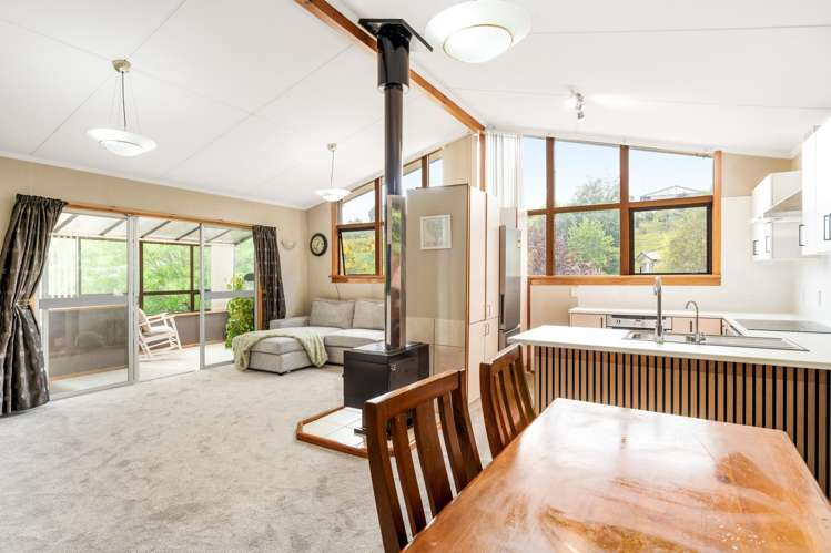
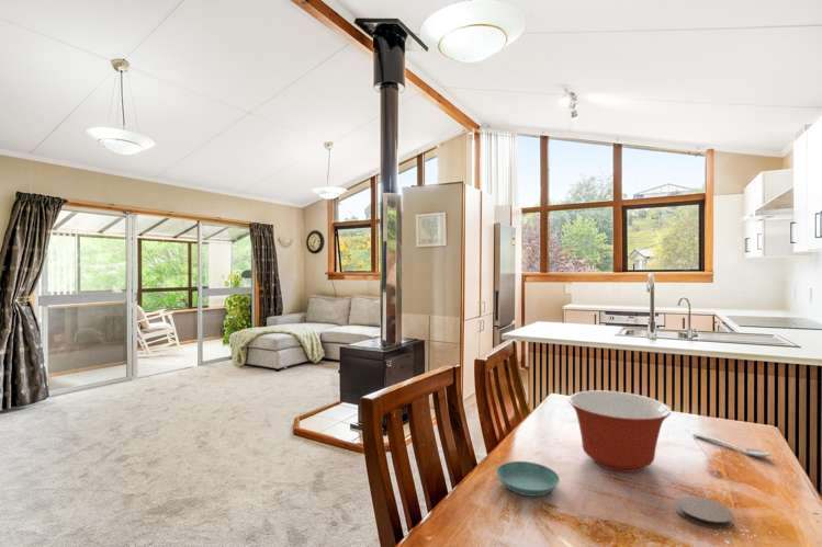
+ mixing bowl (617, 432)
+ spoon (729, 444)
+ saucer (527, 479)
+ coaster (703, 511)
